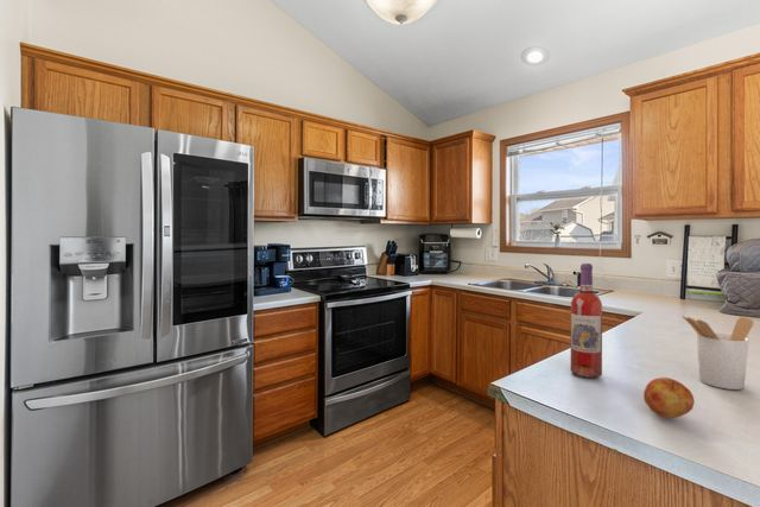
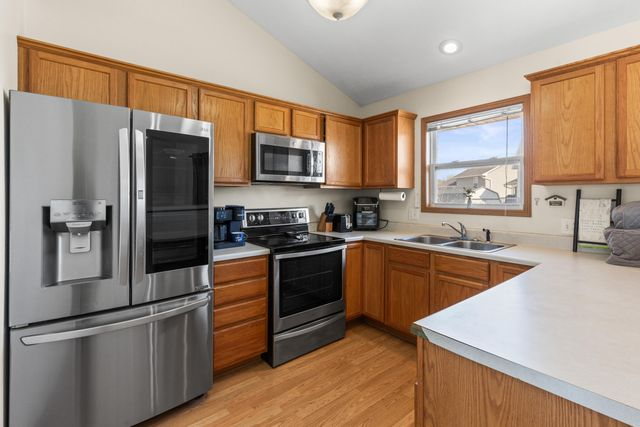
- wine bottle (585, 318)
- utensil holder (712, 348)
- apple (667, 397)
